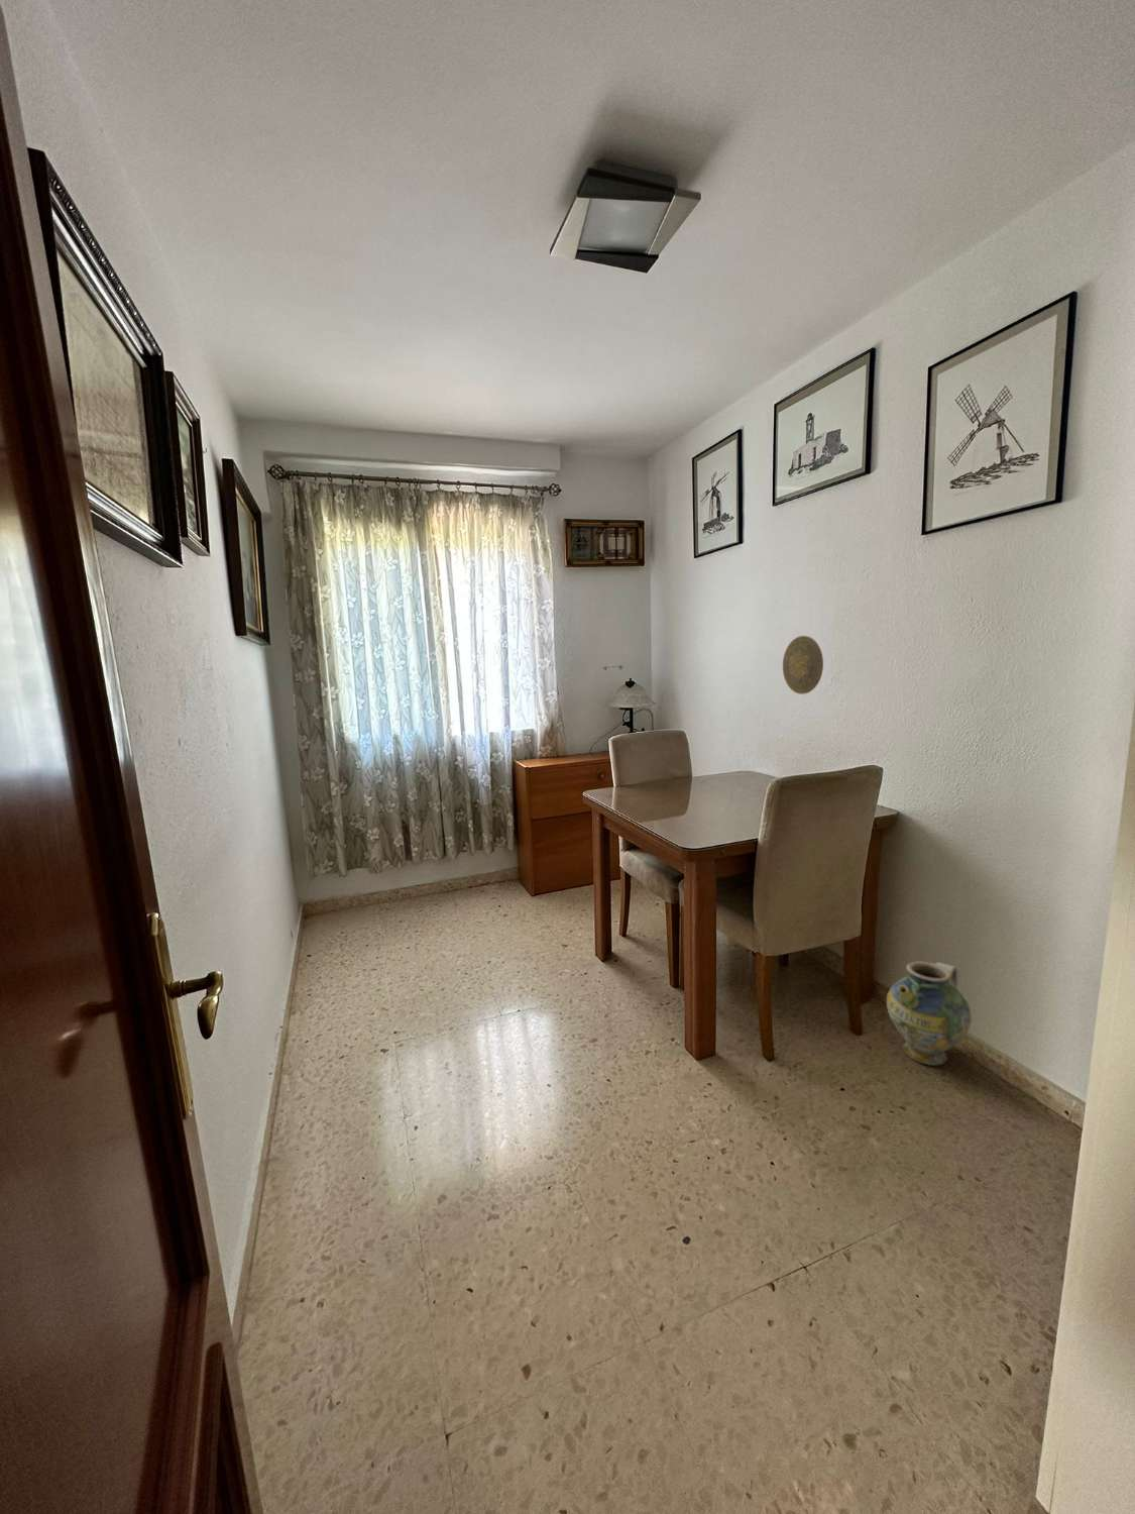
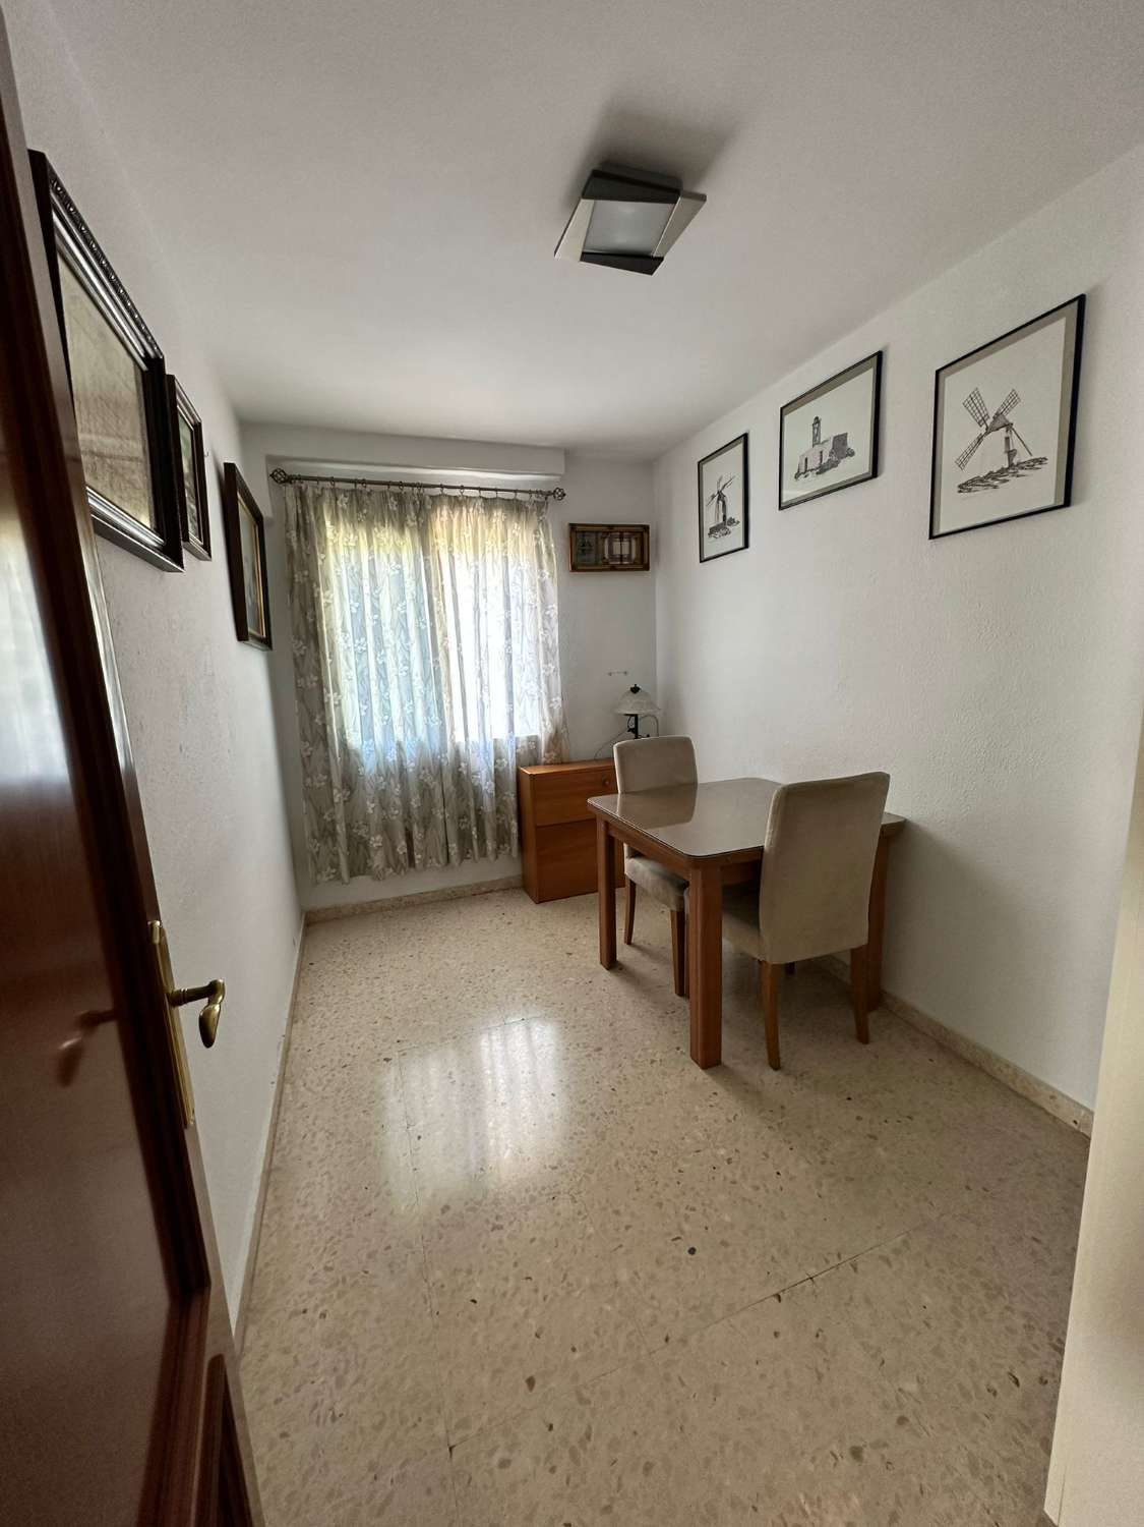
- ceramic jug (924, 1012)
- decorative plate (800, 665)
